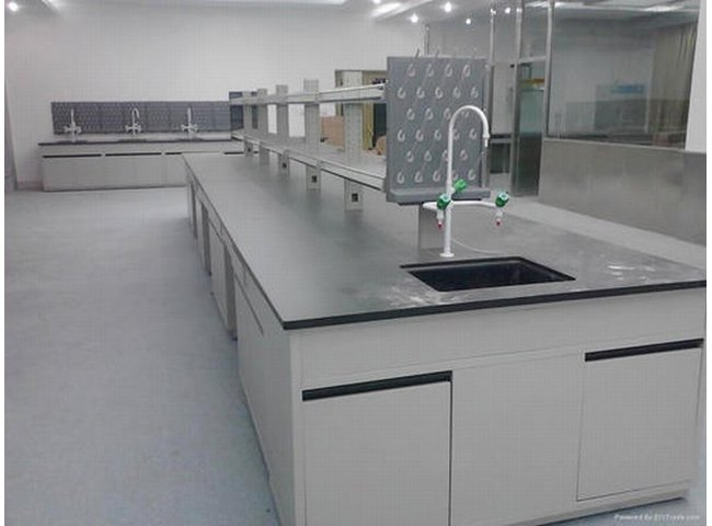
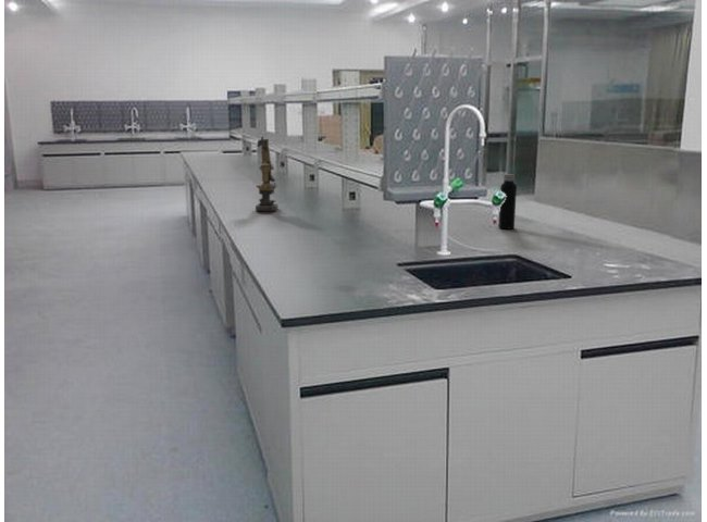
+ water bottle (507, 198)
+ microscope (265, 173)
